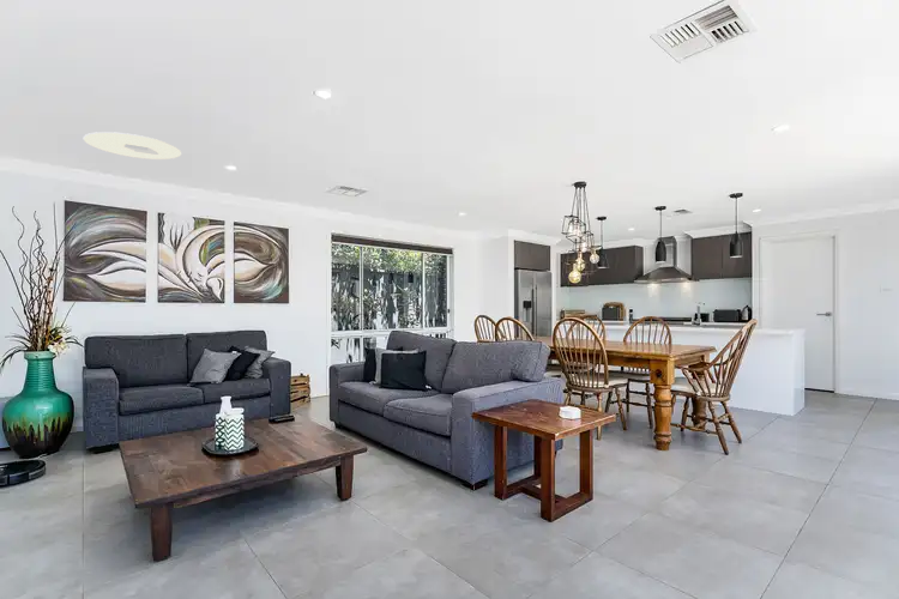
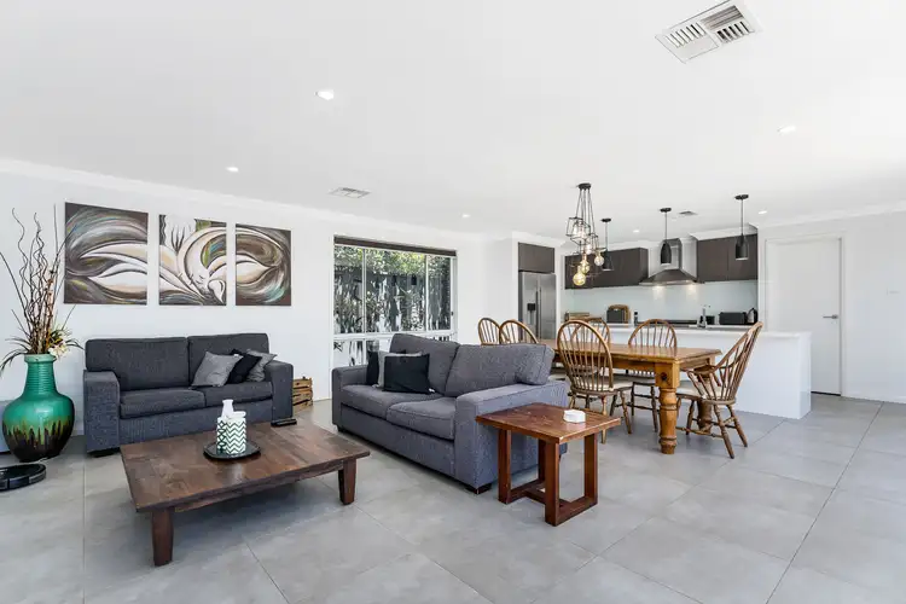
- ceiling light (134, 143)
